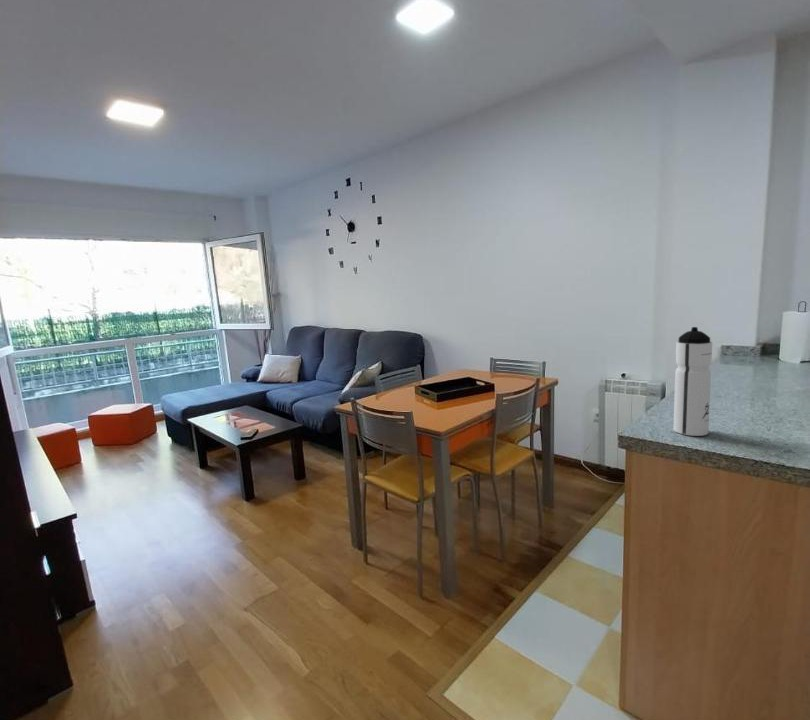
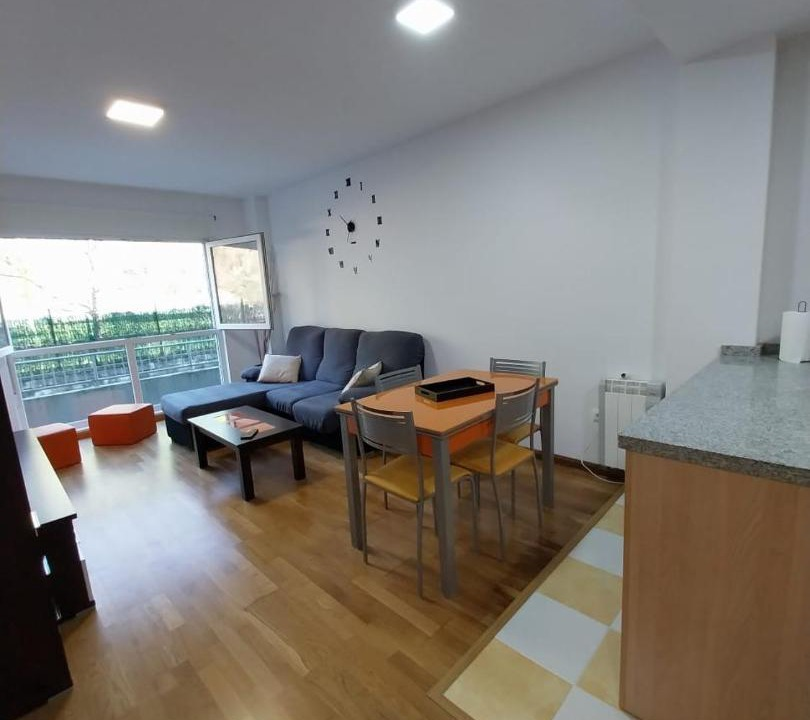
- water bottle (692, 380)
